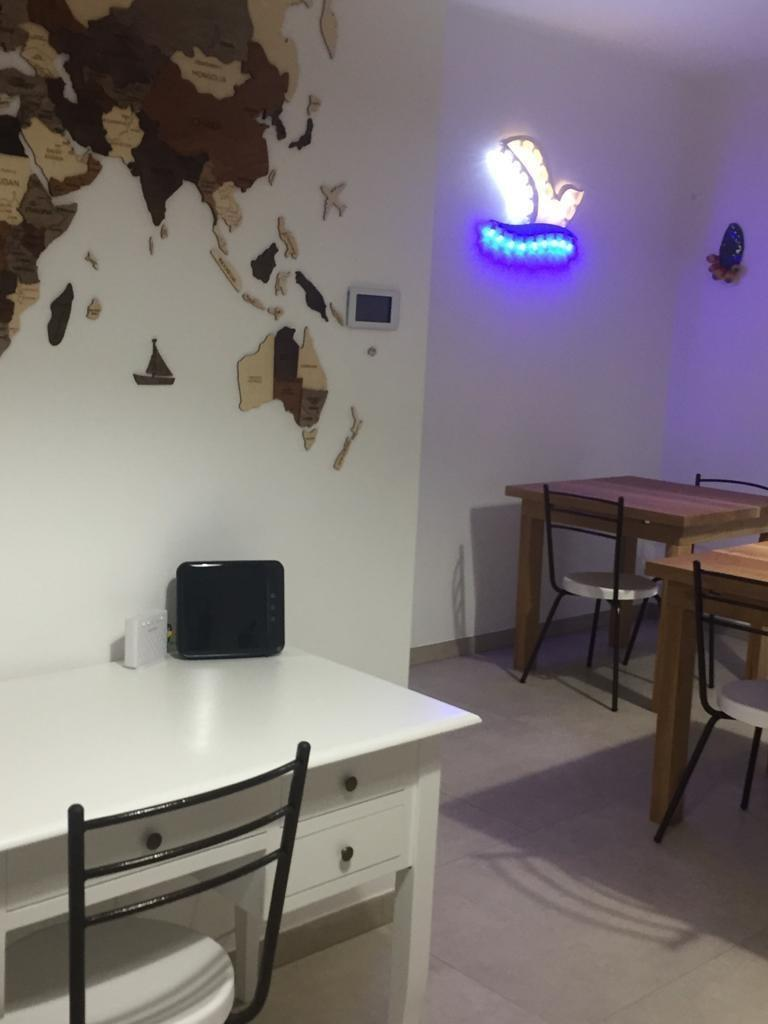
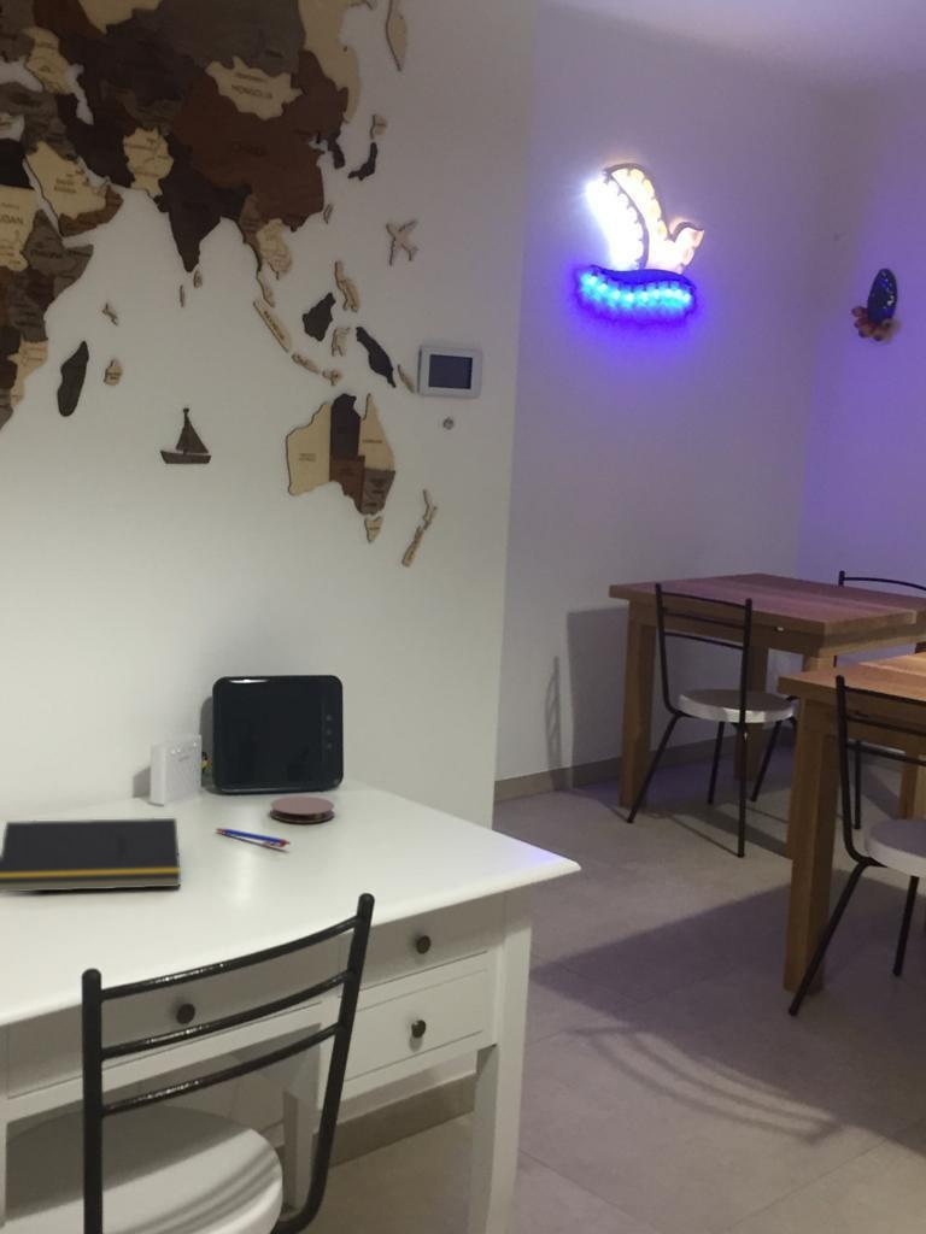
+ notepad (90, 852)
+ pen (251, 835)
+ coaster (301, 809)
